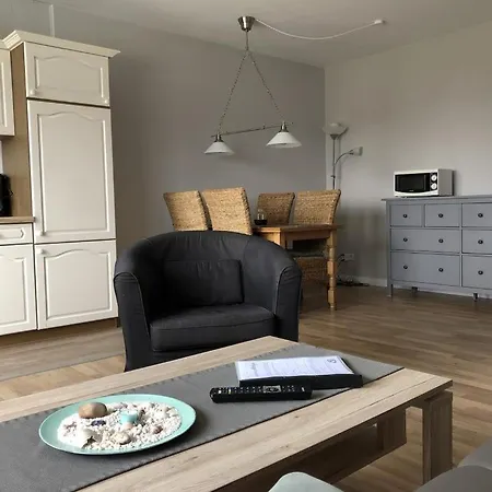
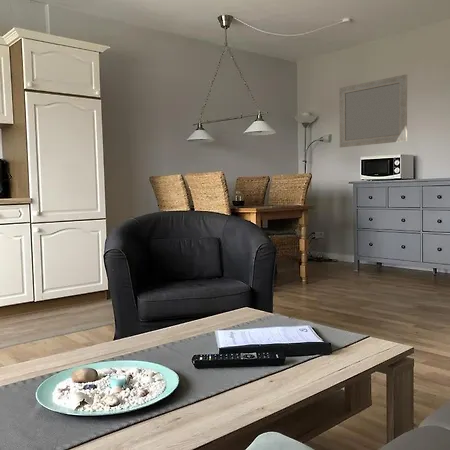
+ home mirror (371, 113)
